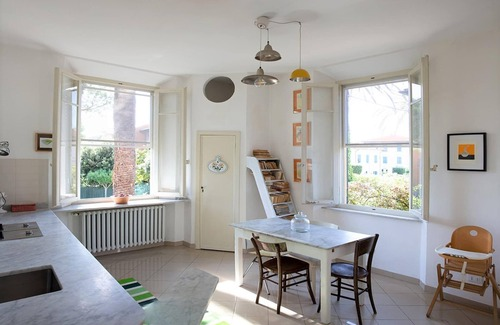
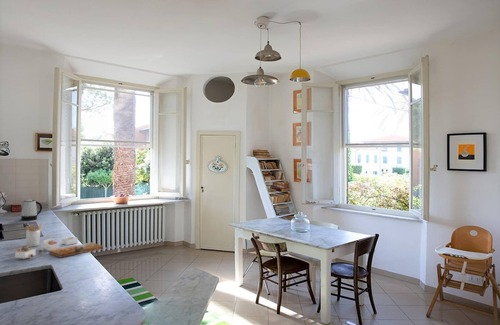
+ utensil holder (32, 234)
+ cutting board (67, 244)
+ kettle (31, 209)
